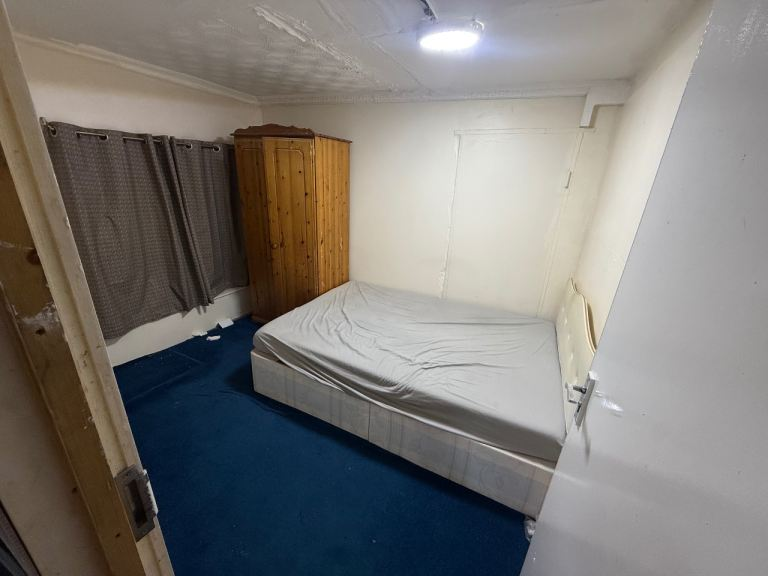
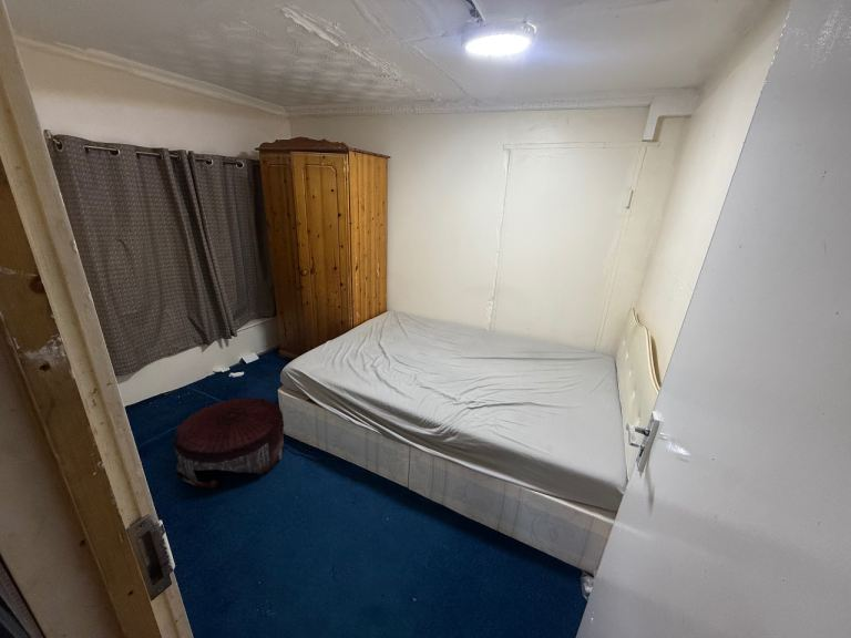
+ pouf (232, 436)
